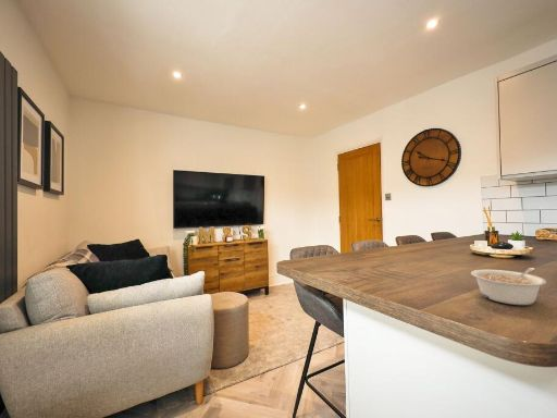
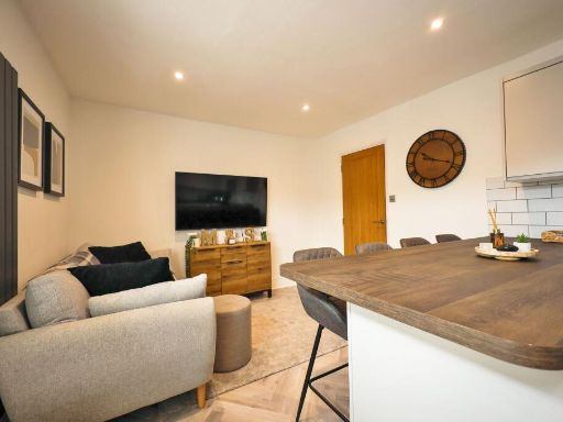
- legume (506, 284)
